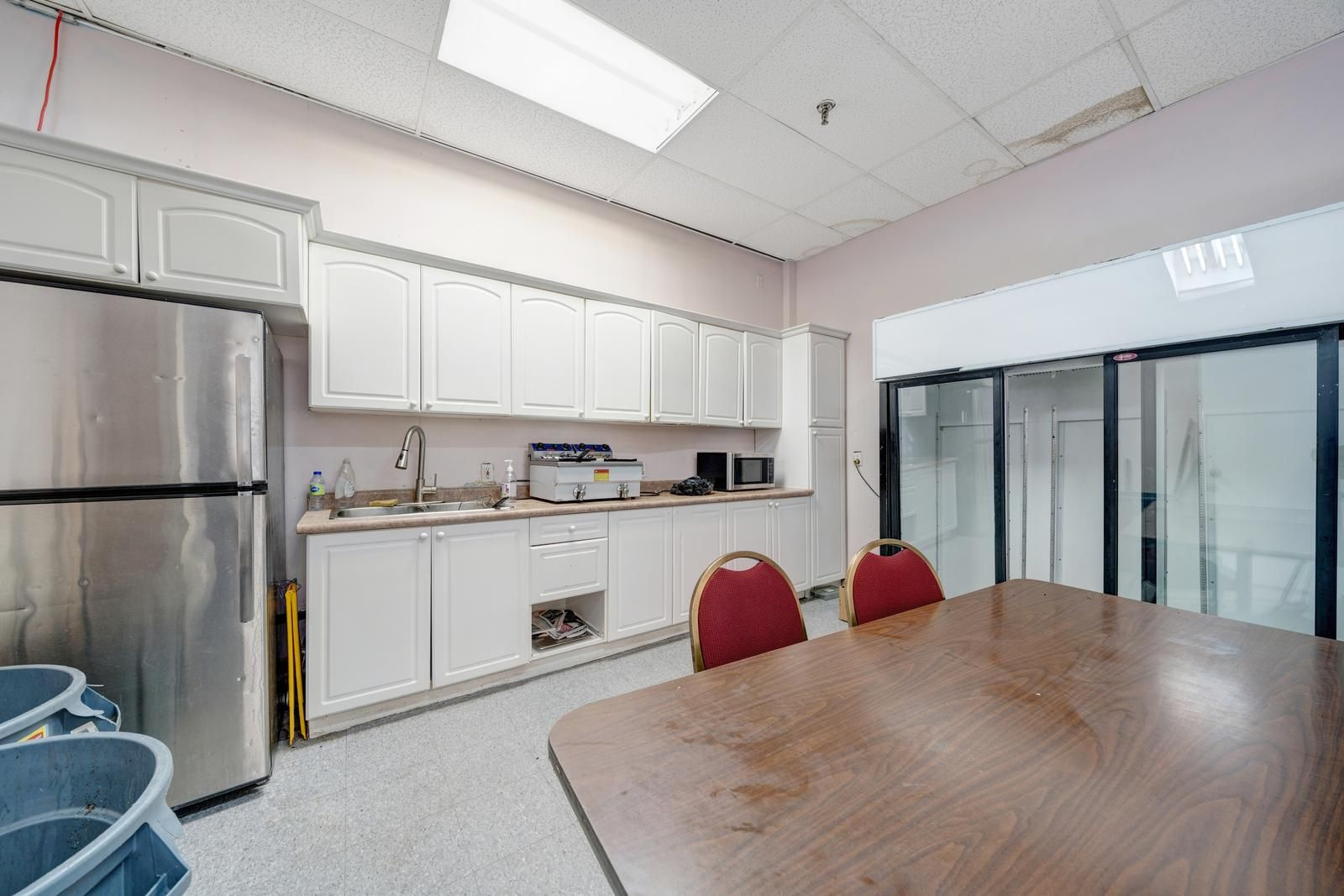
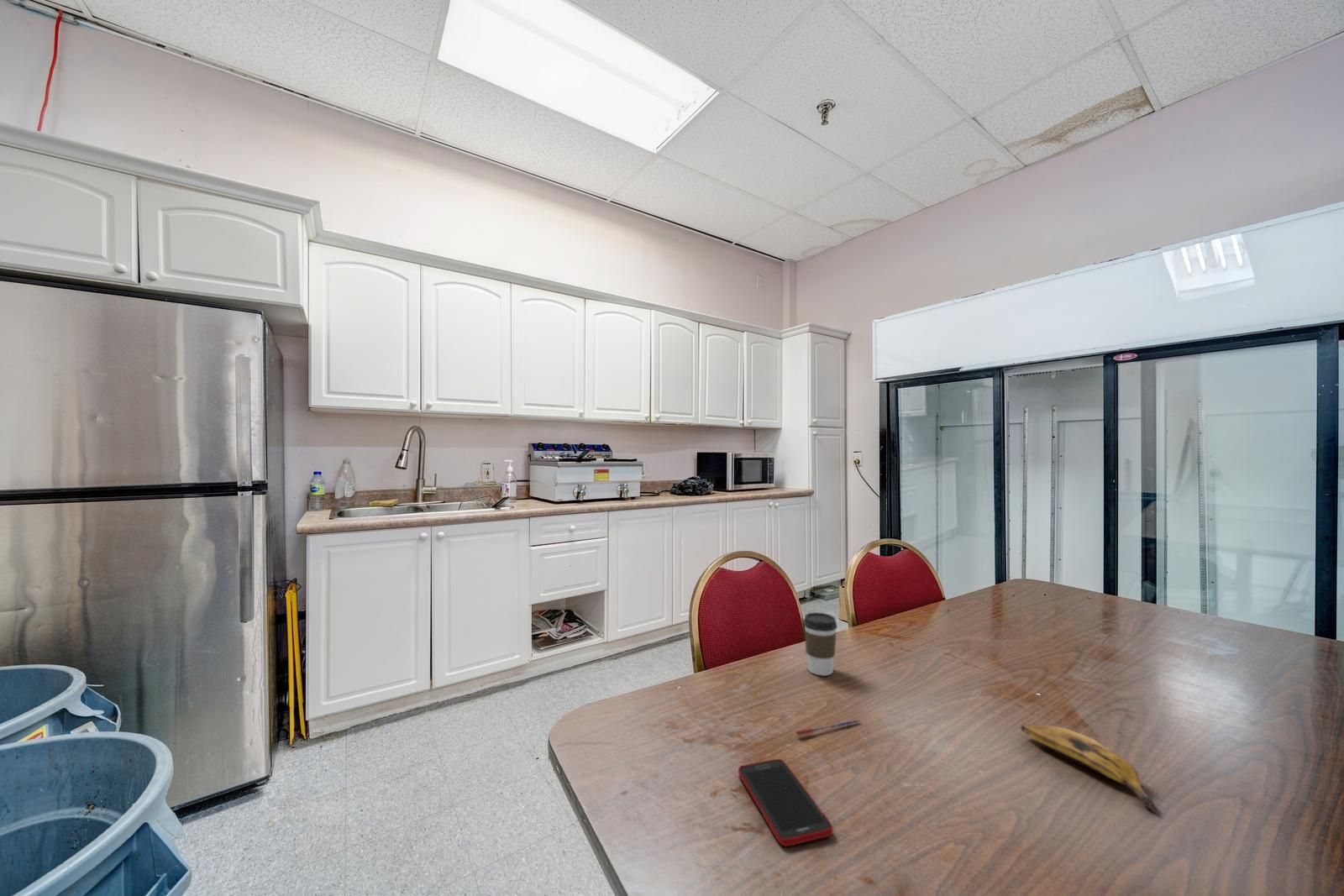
+ pen (829, 726)
+ cell phone (781, 798)
+ banana (1089, 755)
+ coffee cup (820, 643)
